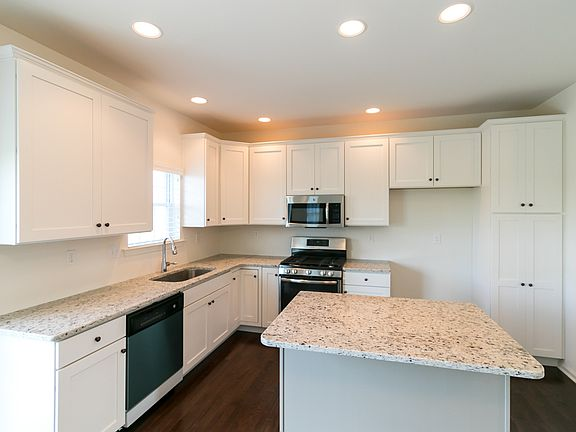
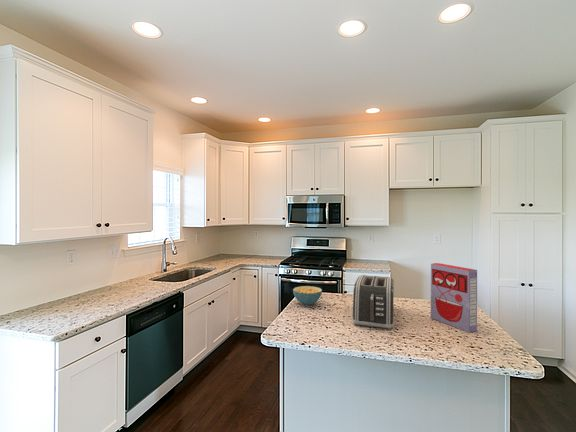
+ toaster (374, 297)
+ cereal box (452, 295)
+ cereal bowl (307, 296)
